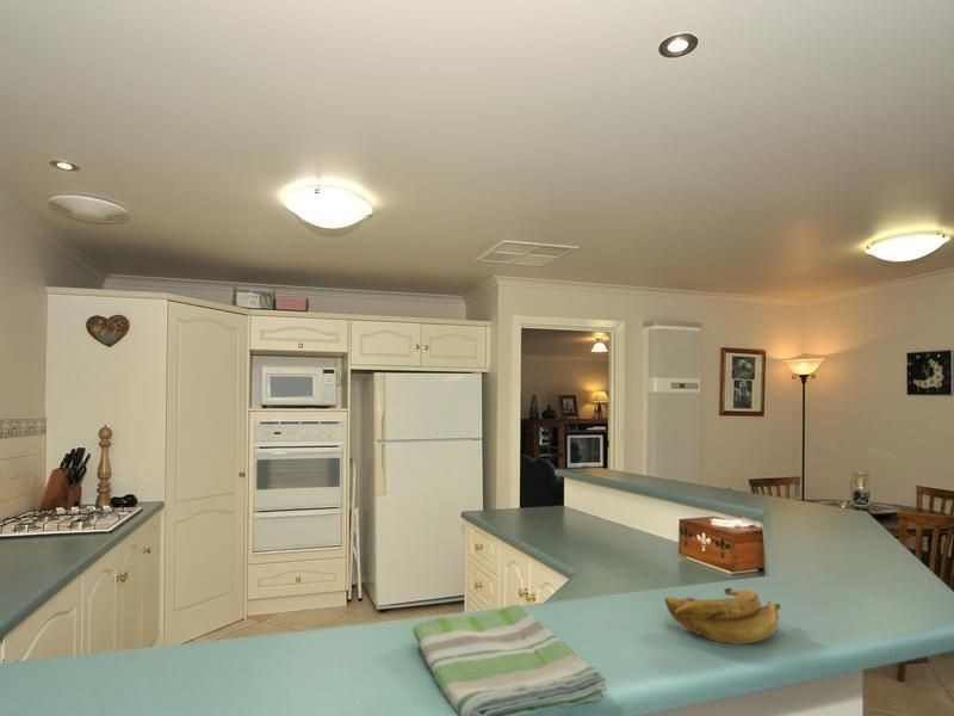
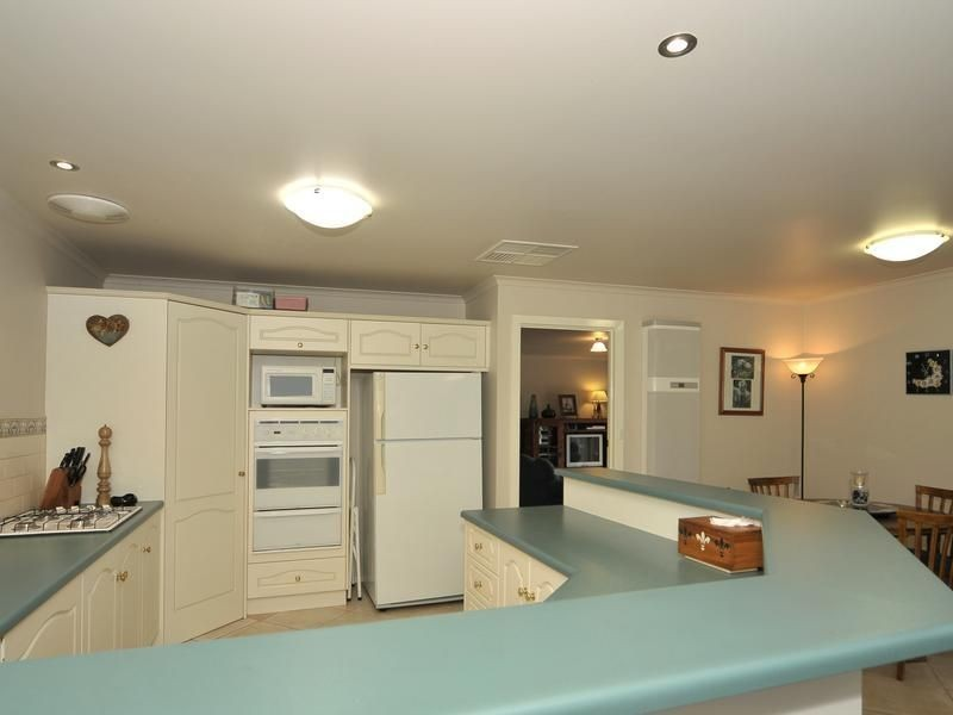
- banana (721, 605)
- dish towel (498, 652)
